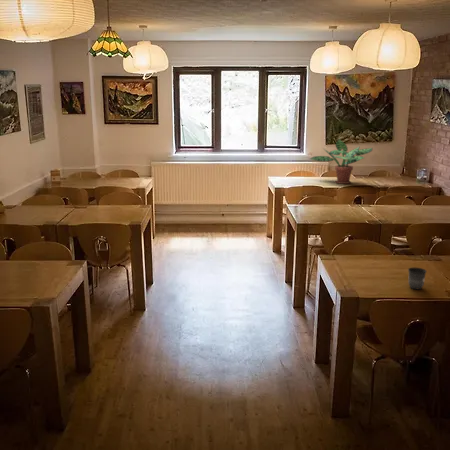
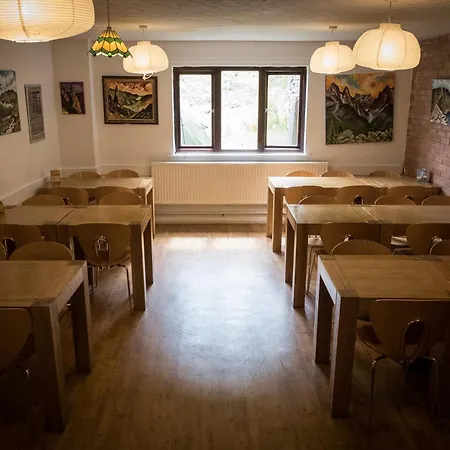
- potted plant (347, 161)
- mug (417, 278)
